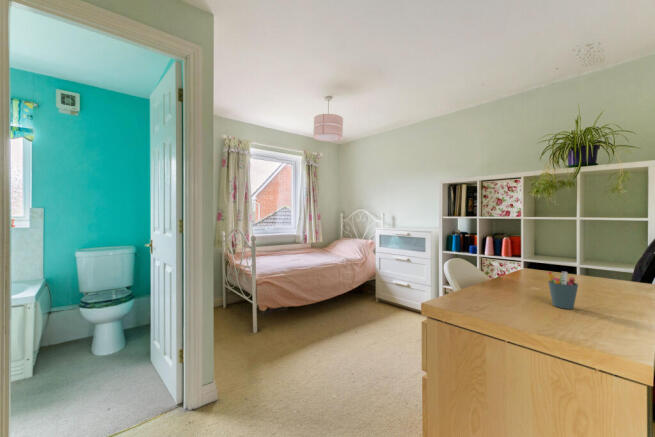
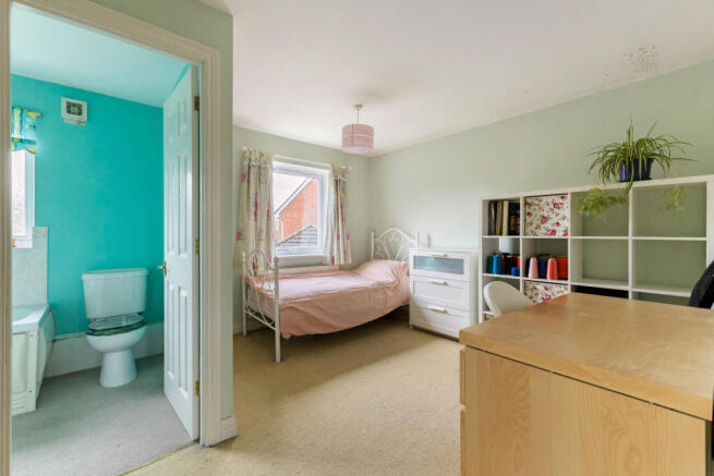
- pen holder (562, 288)
